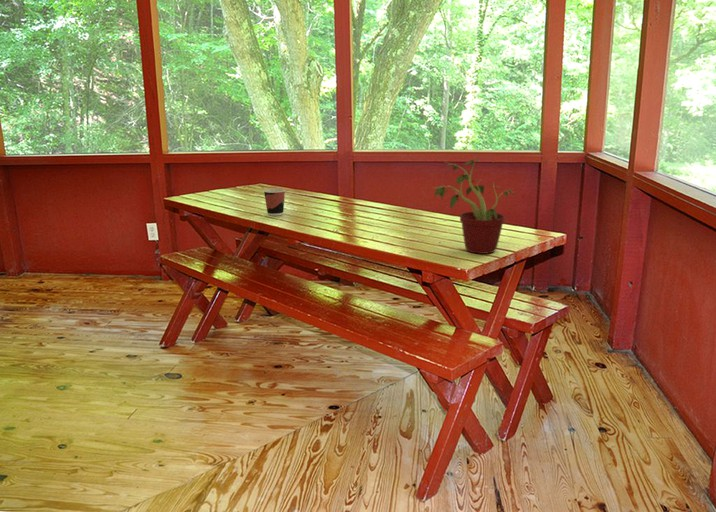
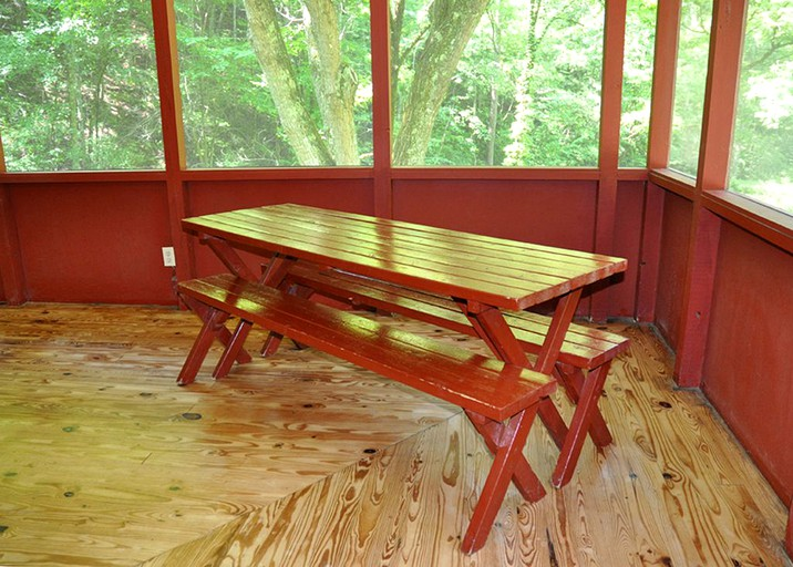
- cup (274, 202)
- potted plant (470, 204)
